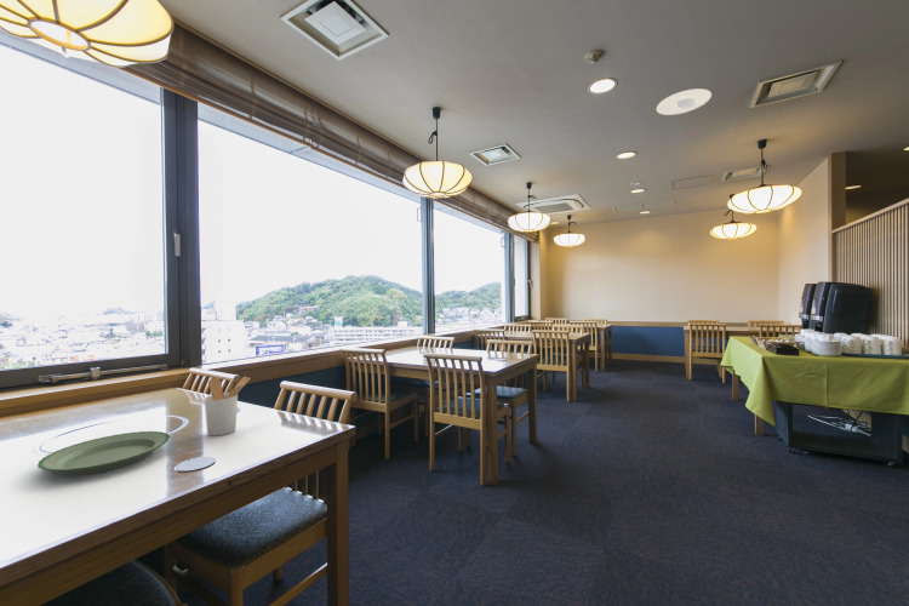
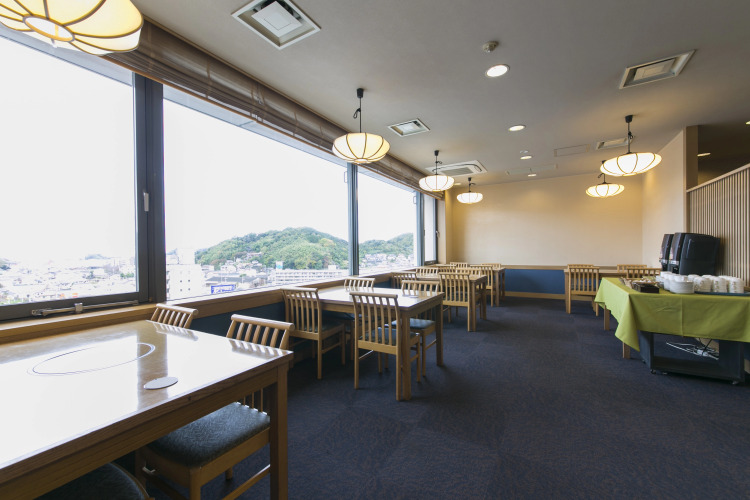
- plate (109, 453)
- recessed light (682, 99)
- utensil holder (229, 404)
